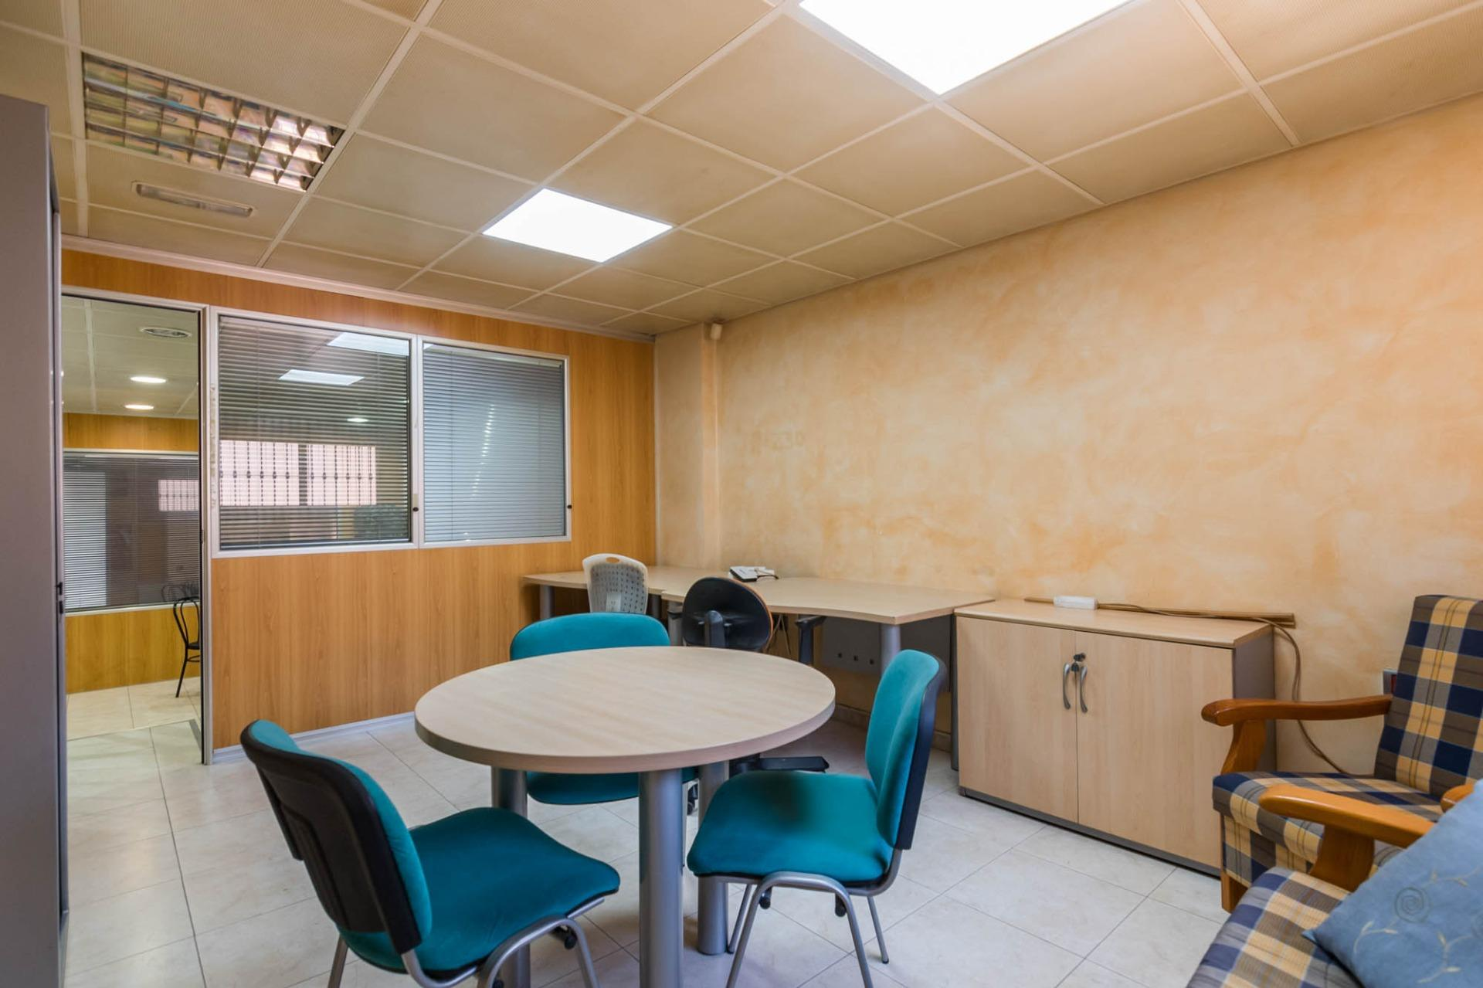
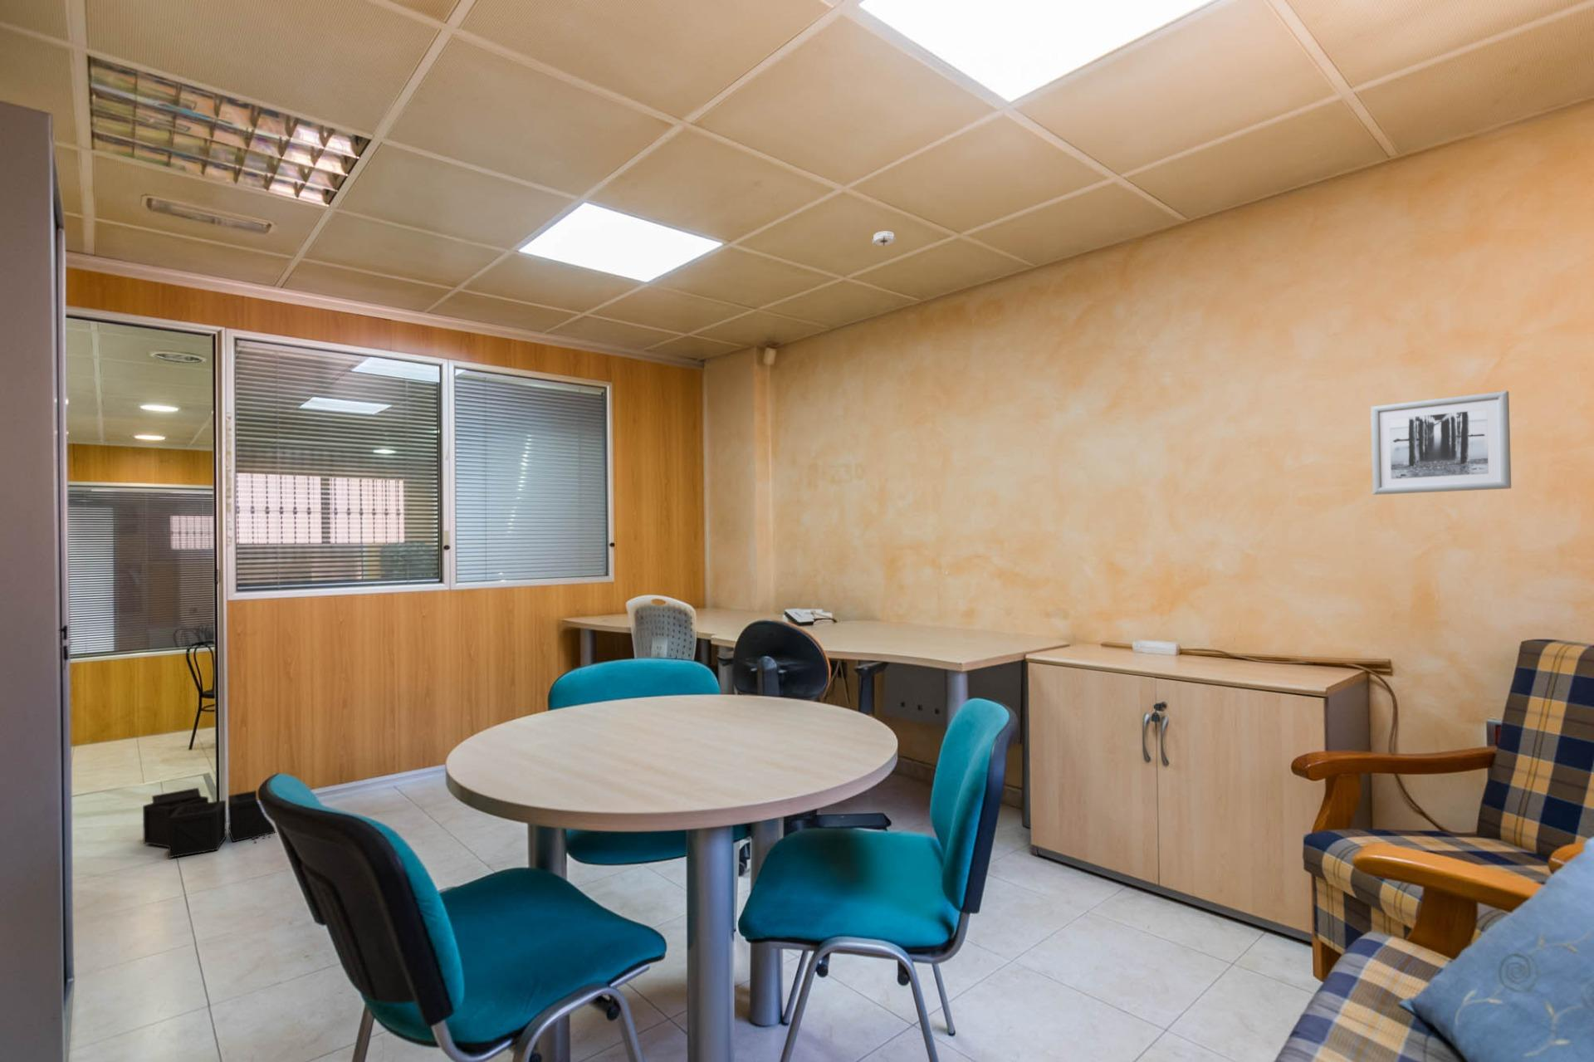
+ storage bin (218, 815)
+ wall art (1438, 444)
+ smoke detector (883, 238)
